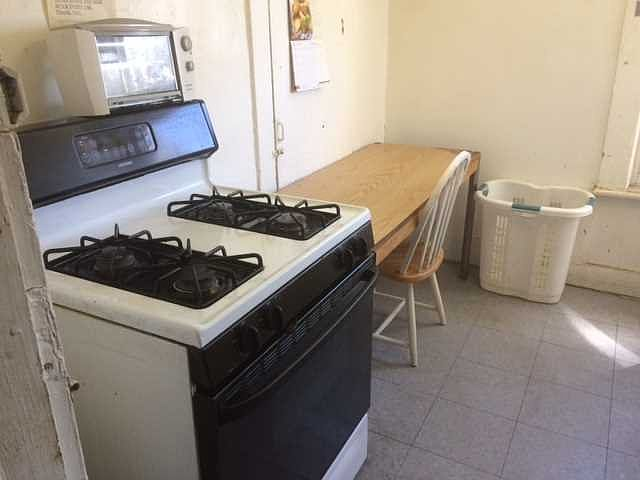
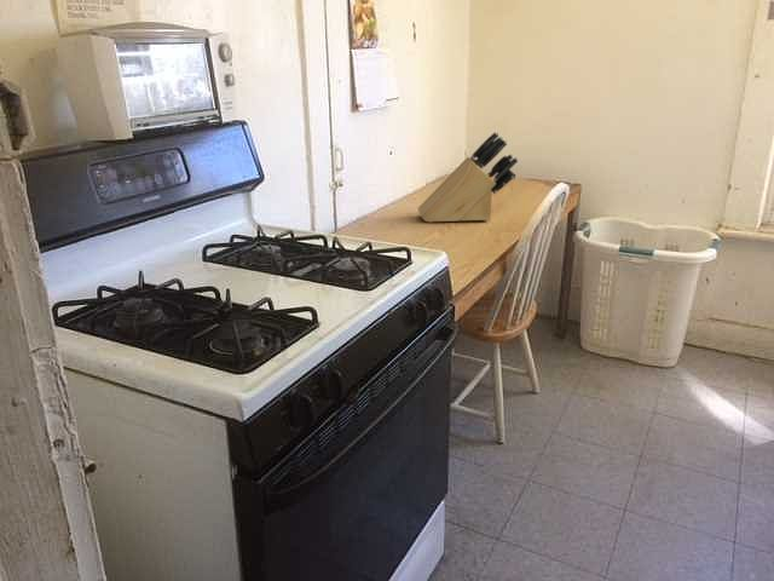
+ knife block (467, 177)
